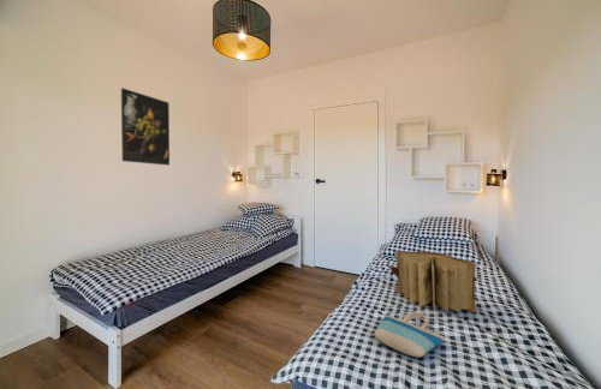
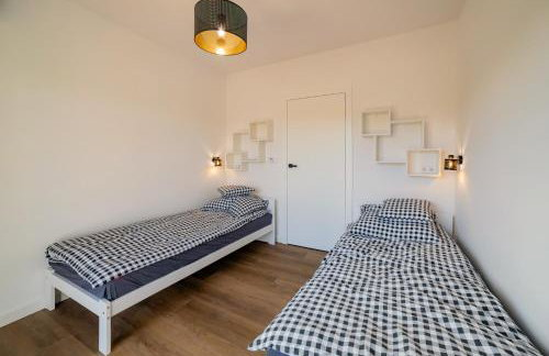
- book (427, 277)
- tote bag (411, 328)
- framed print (147, 130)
